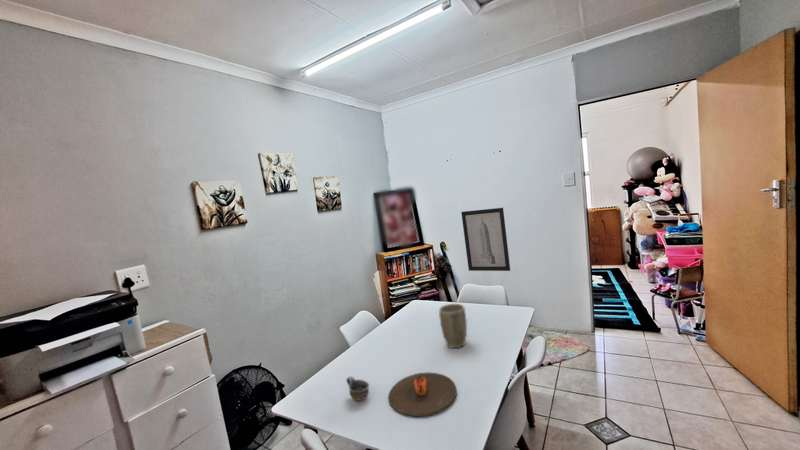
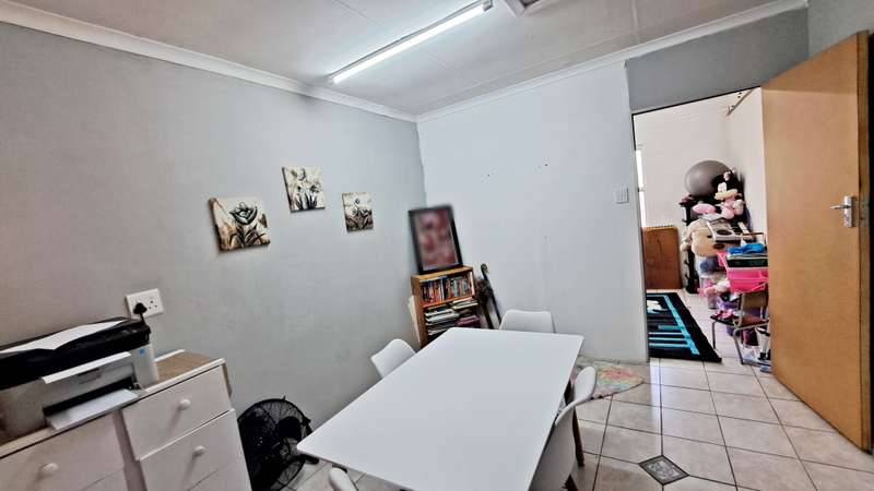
- plate (421, 384)
- cup (358, 388)
- wall art (485, 240)
- plant pot (454, 326)
